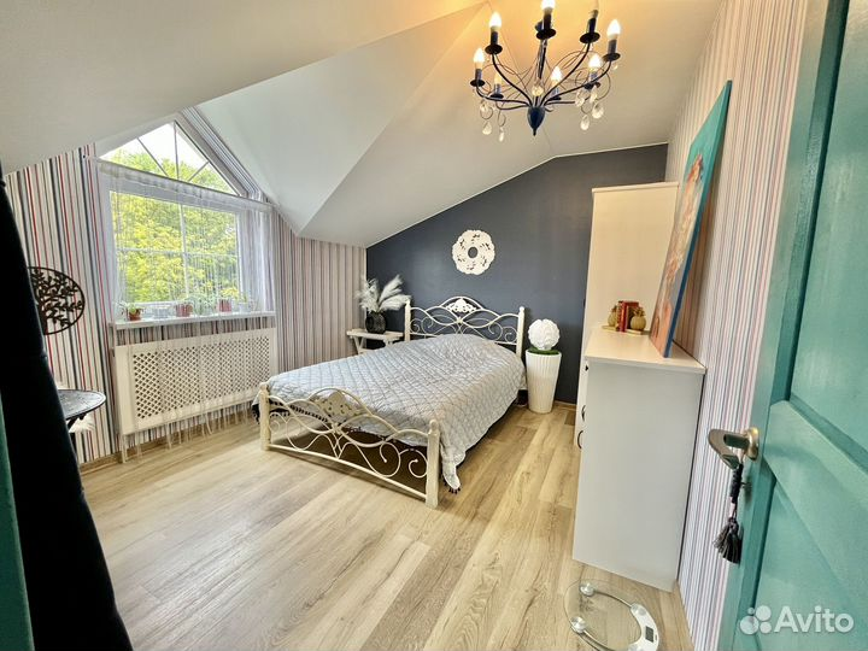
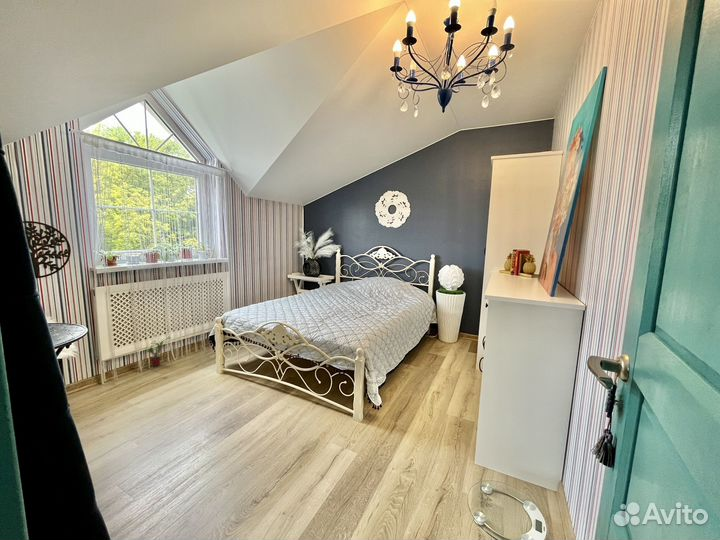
+ potted plant (157, 351)
